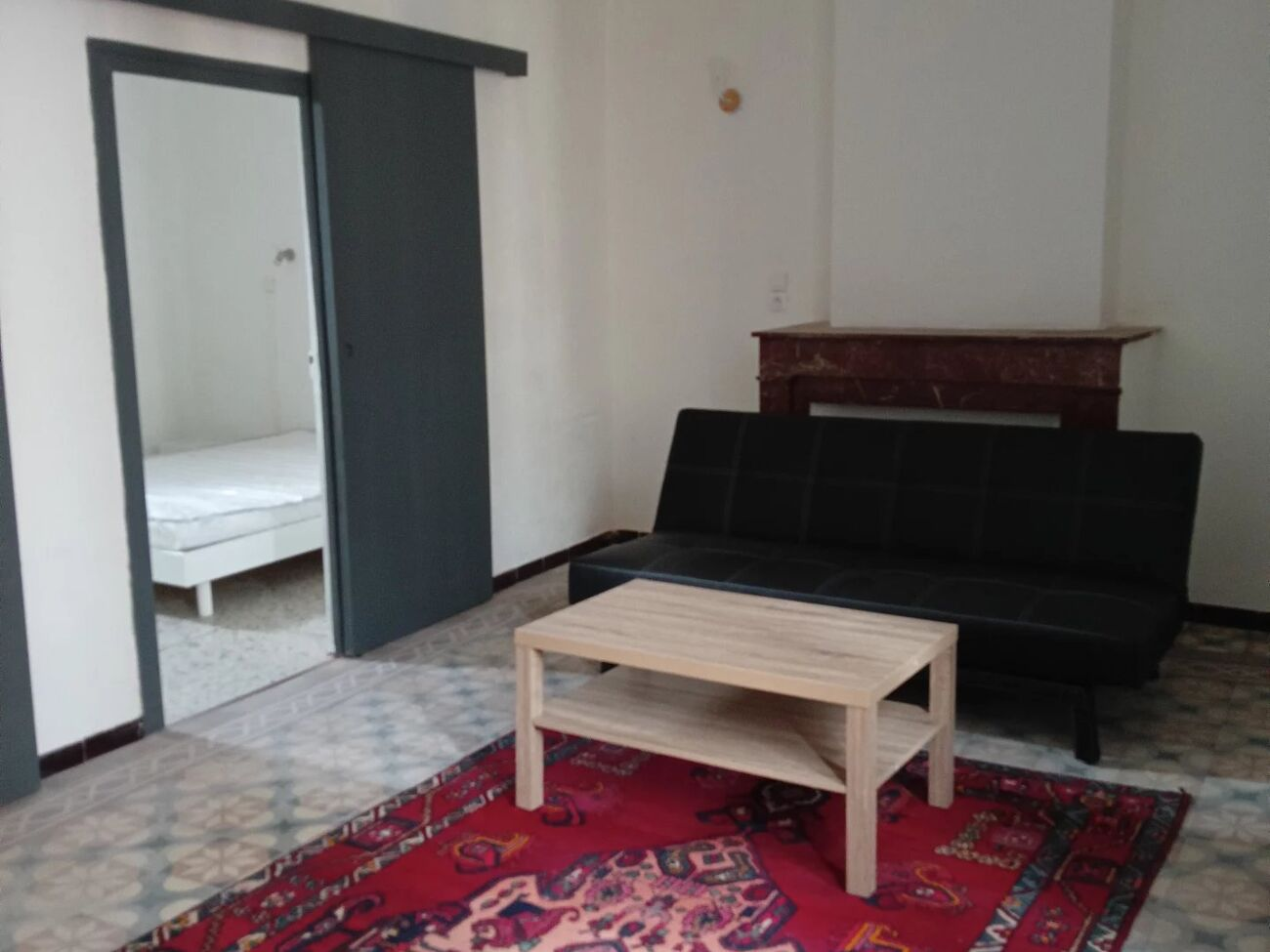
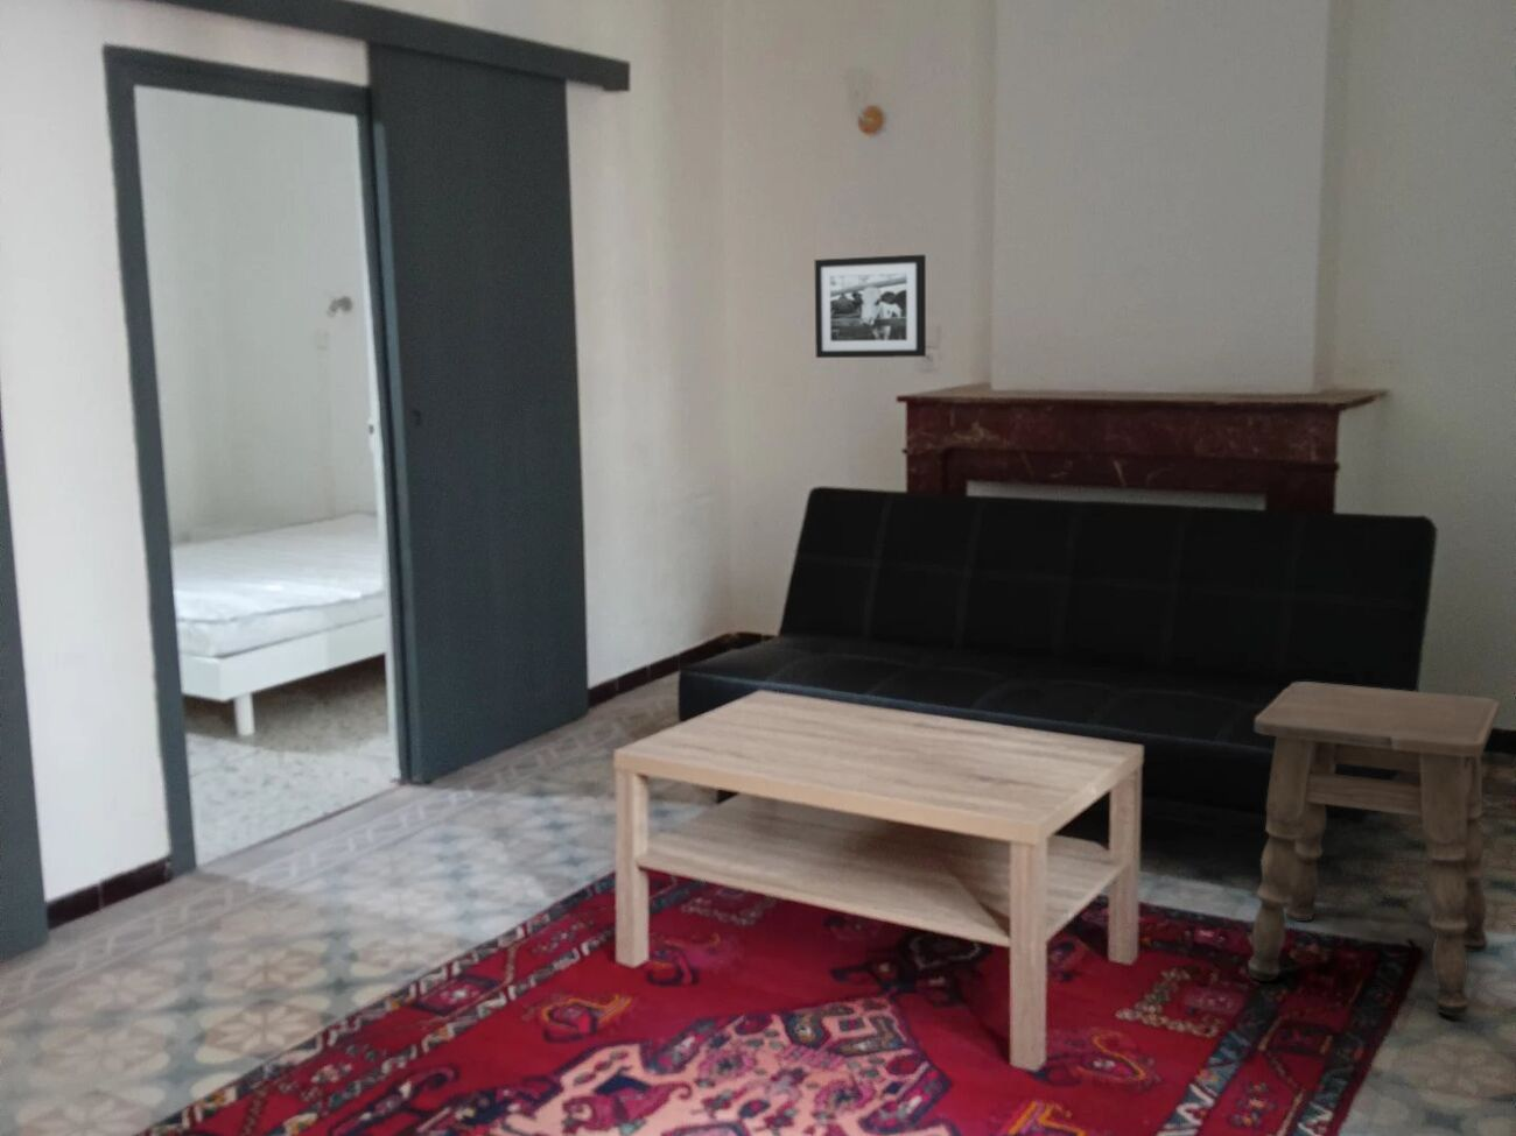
+ side table (1373, 810)
+ picture frame (869, 307)
